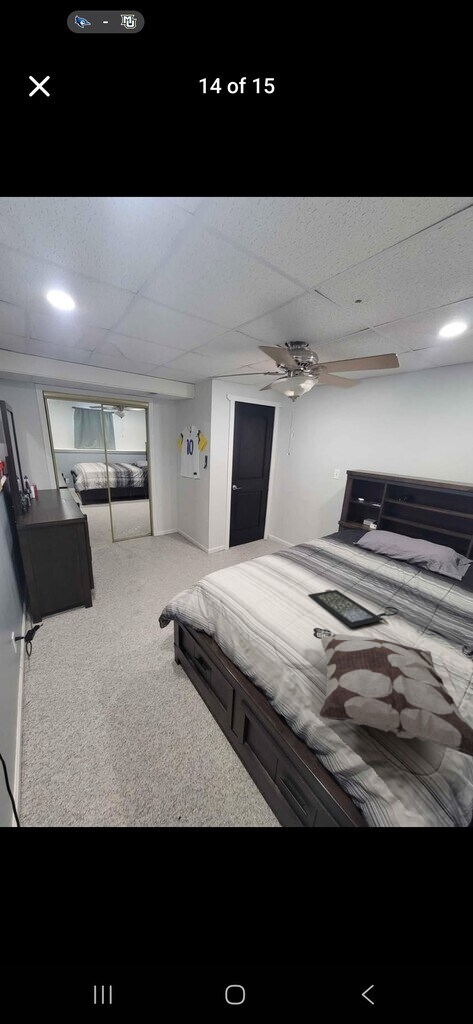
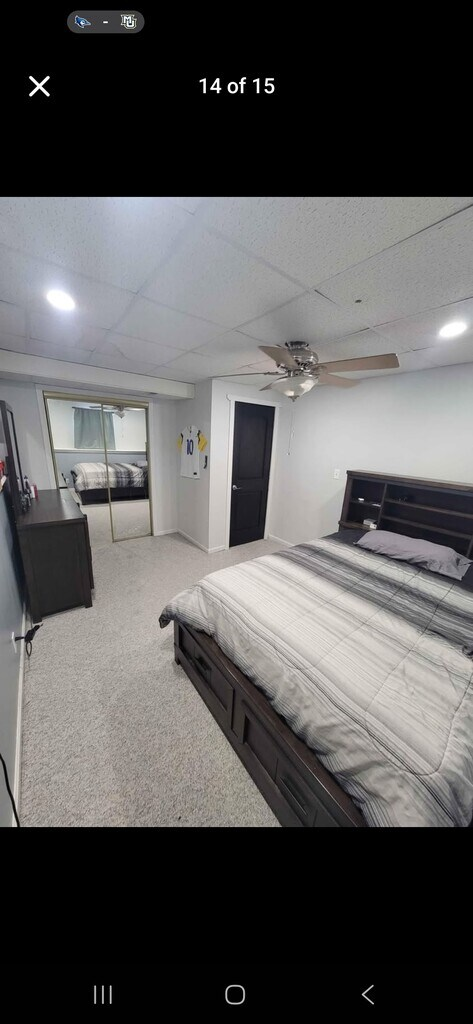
- decorative pillow (380, 677)
- clutch bag (346, 607)
